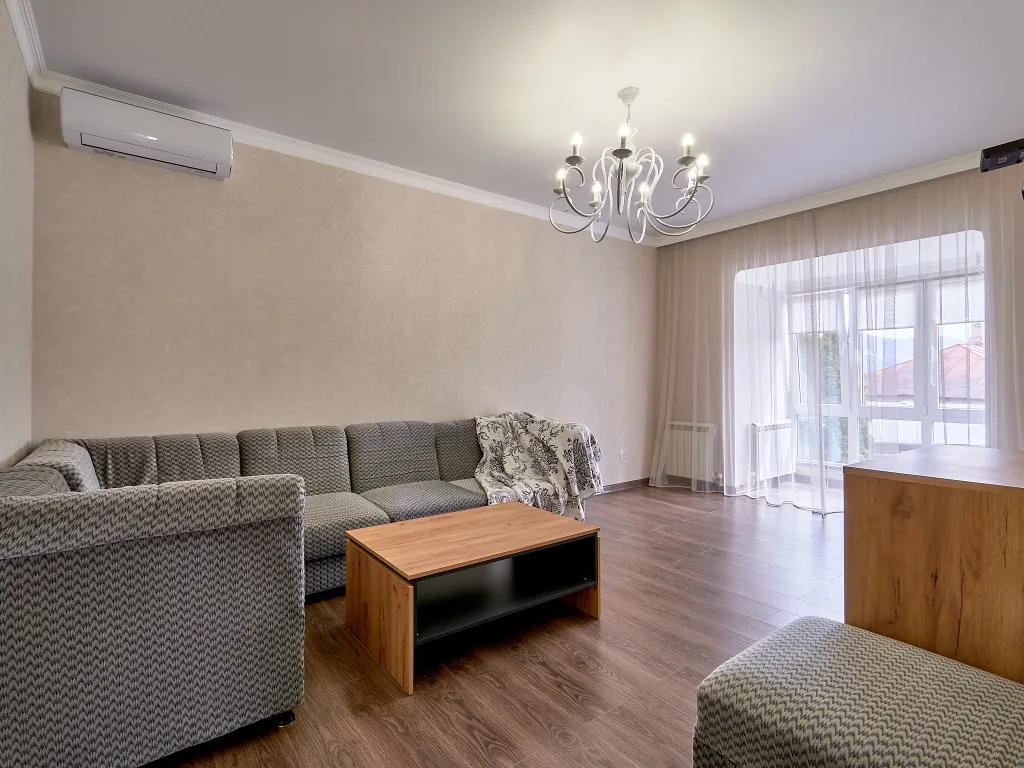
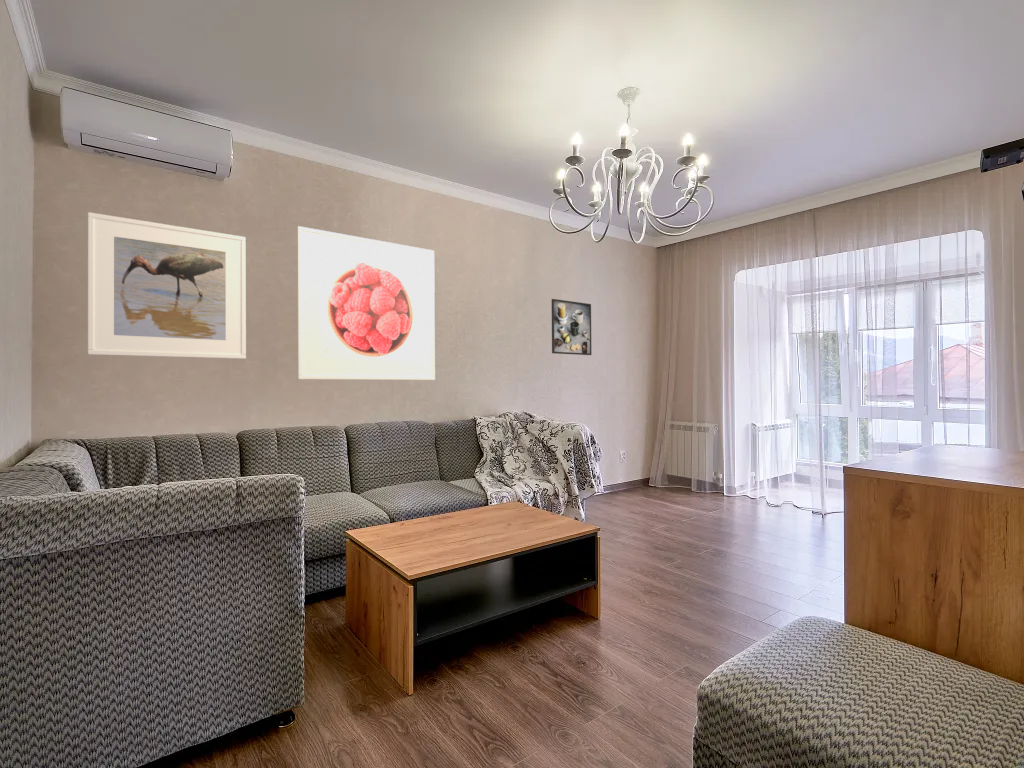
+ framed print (172, 291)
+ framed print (371, 309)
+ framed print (572, 327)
